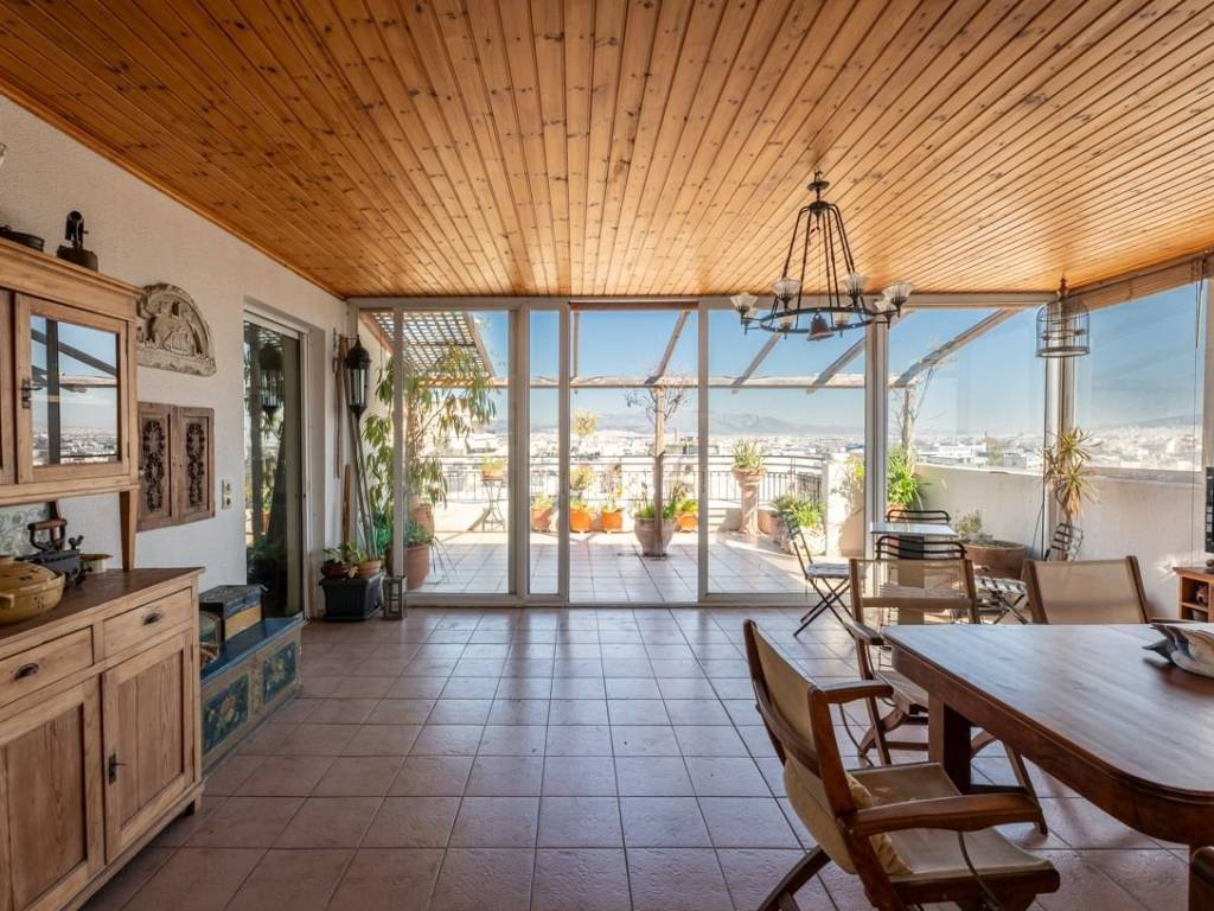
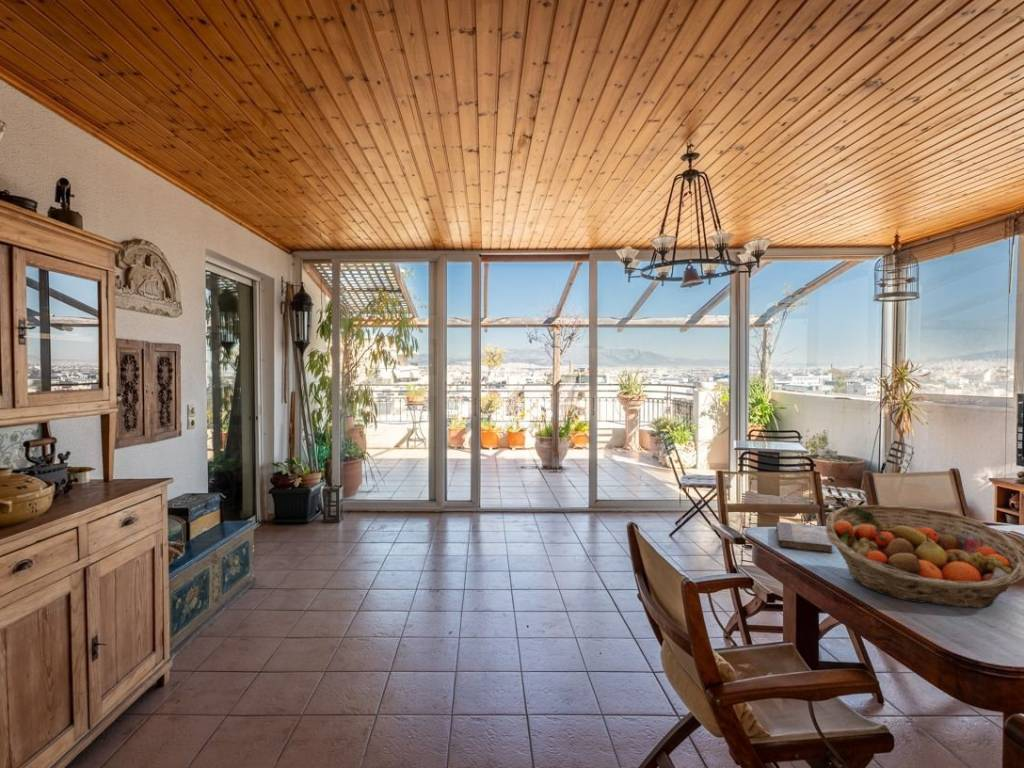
+ book (802, 536)
+ fruit basket (917, 552)
